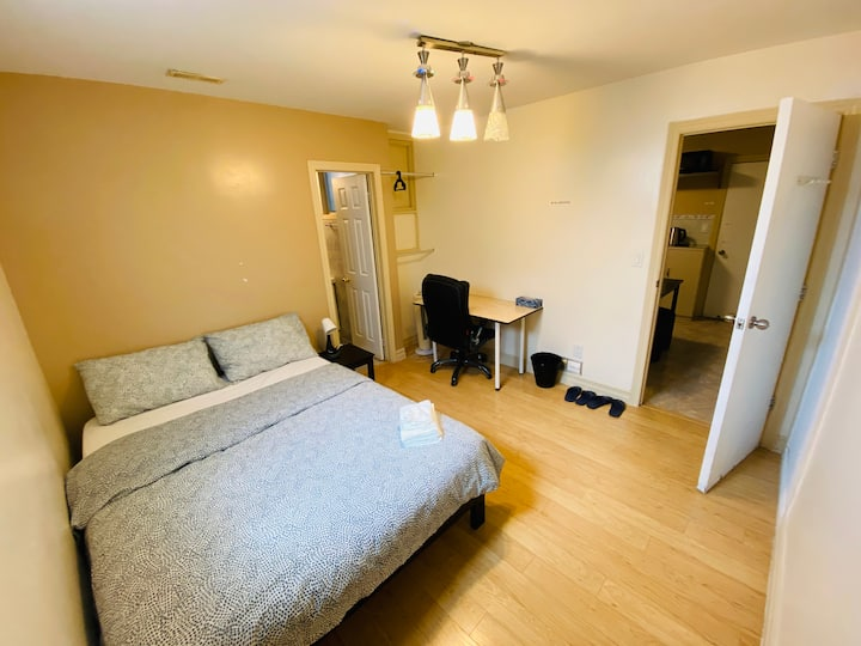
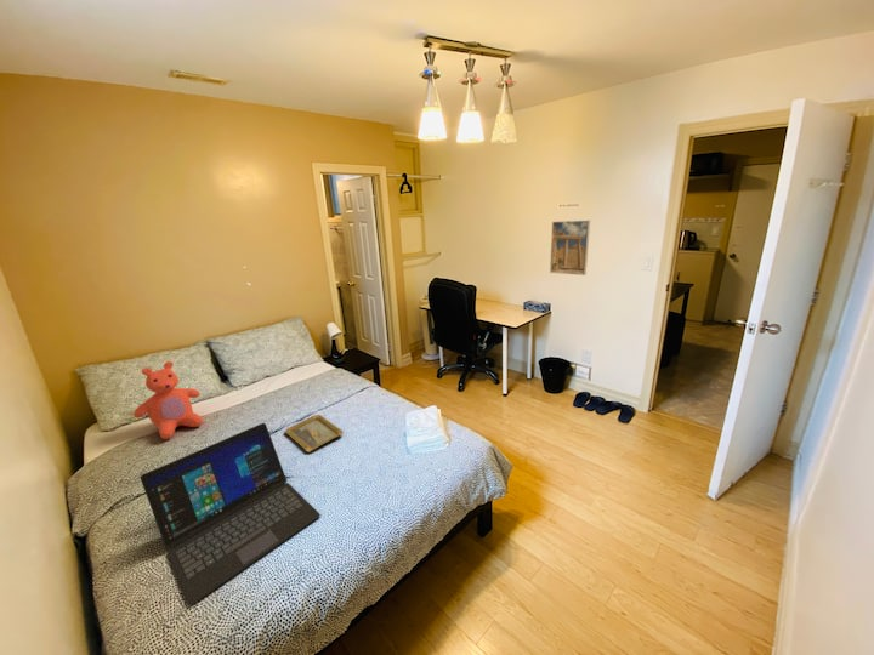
+ teddy bear (169, 398)
+ laptop (233, 496)
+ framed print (568, 247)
+ tray (313, 432)
